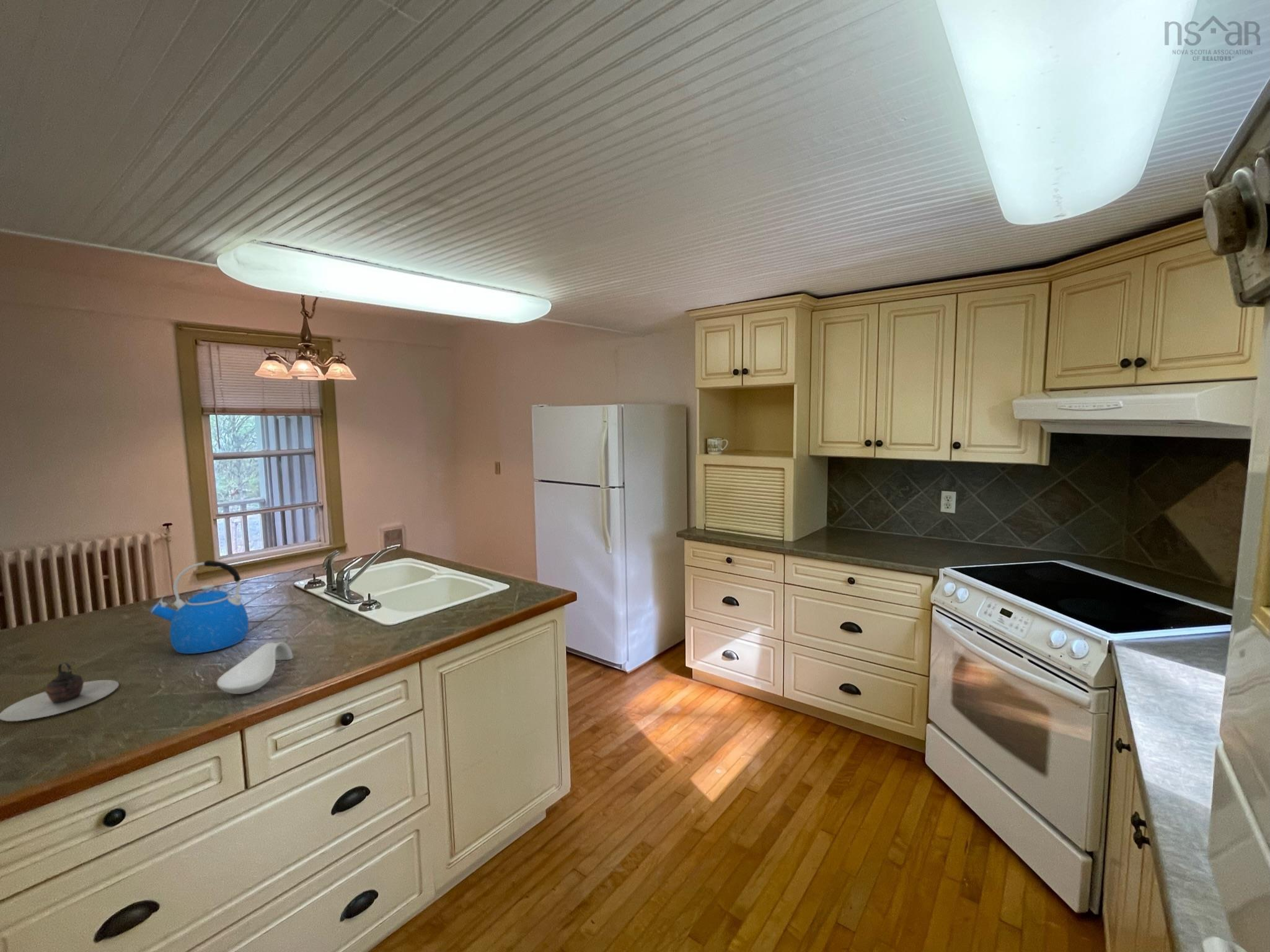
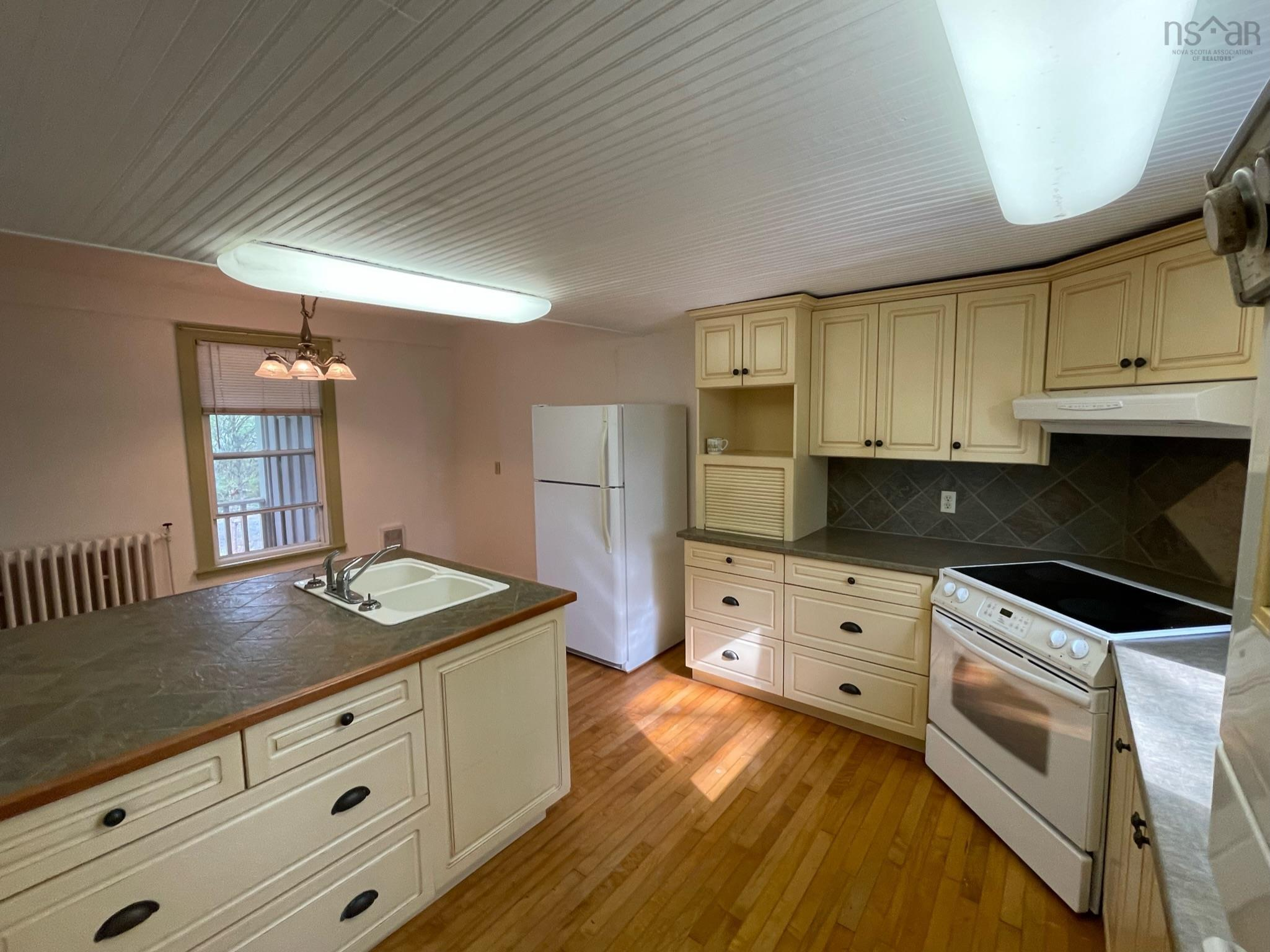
- teapot (60, 681)
- spoon rest (259, 665)
- kettle (199, 603)
